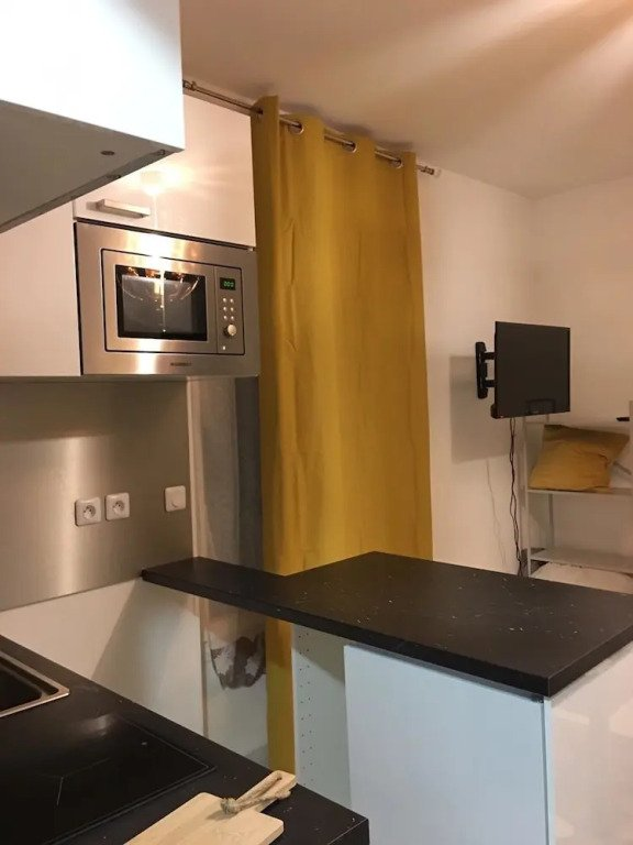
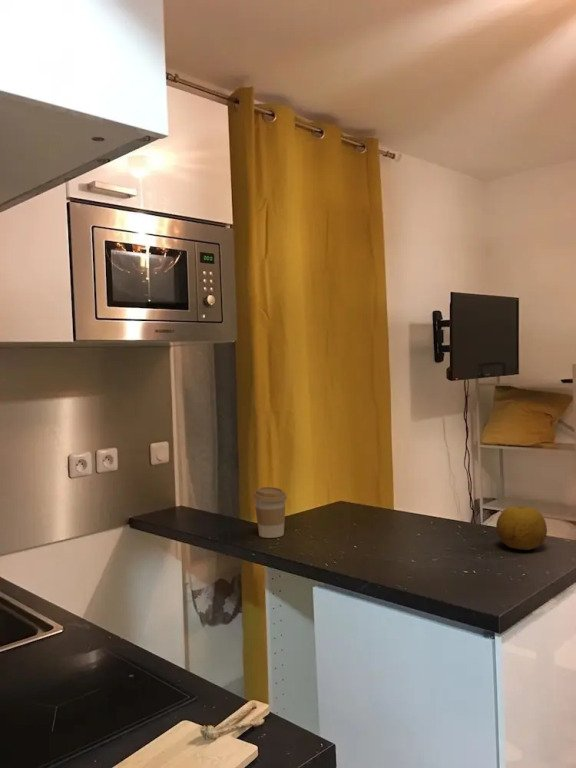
+ fruit (521, 527)
+ coffee cup (270, 511)
